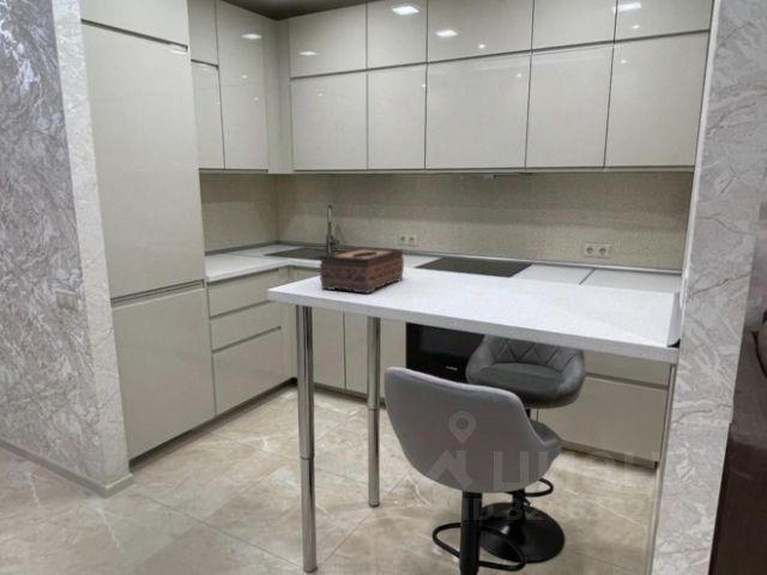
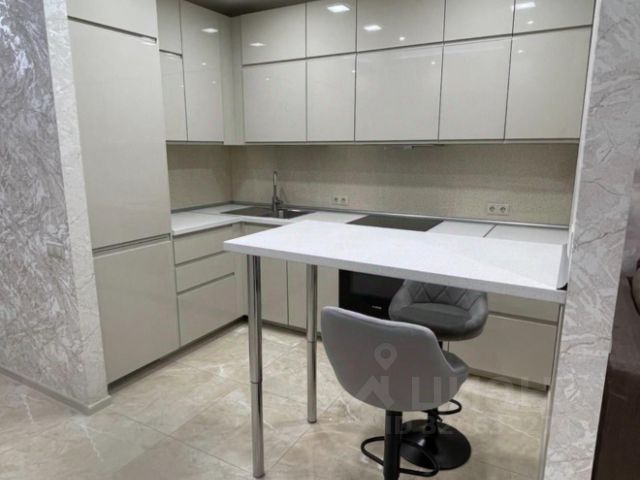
- tissue box (363, 268)
